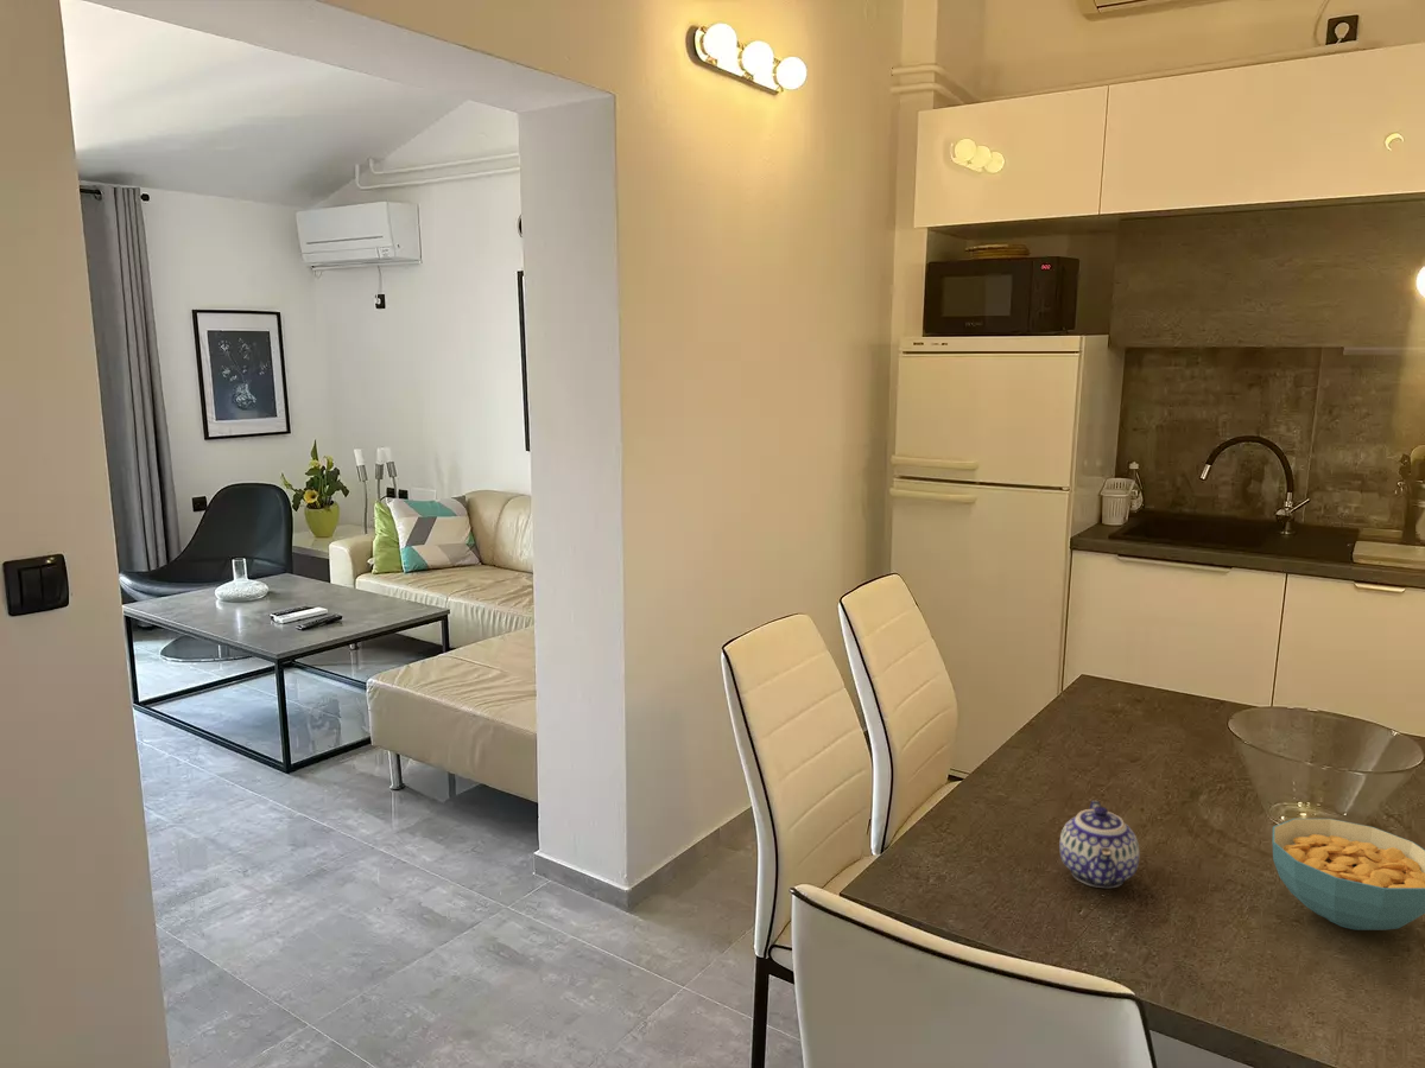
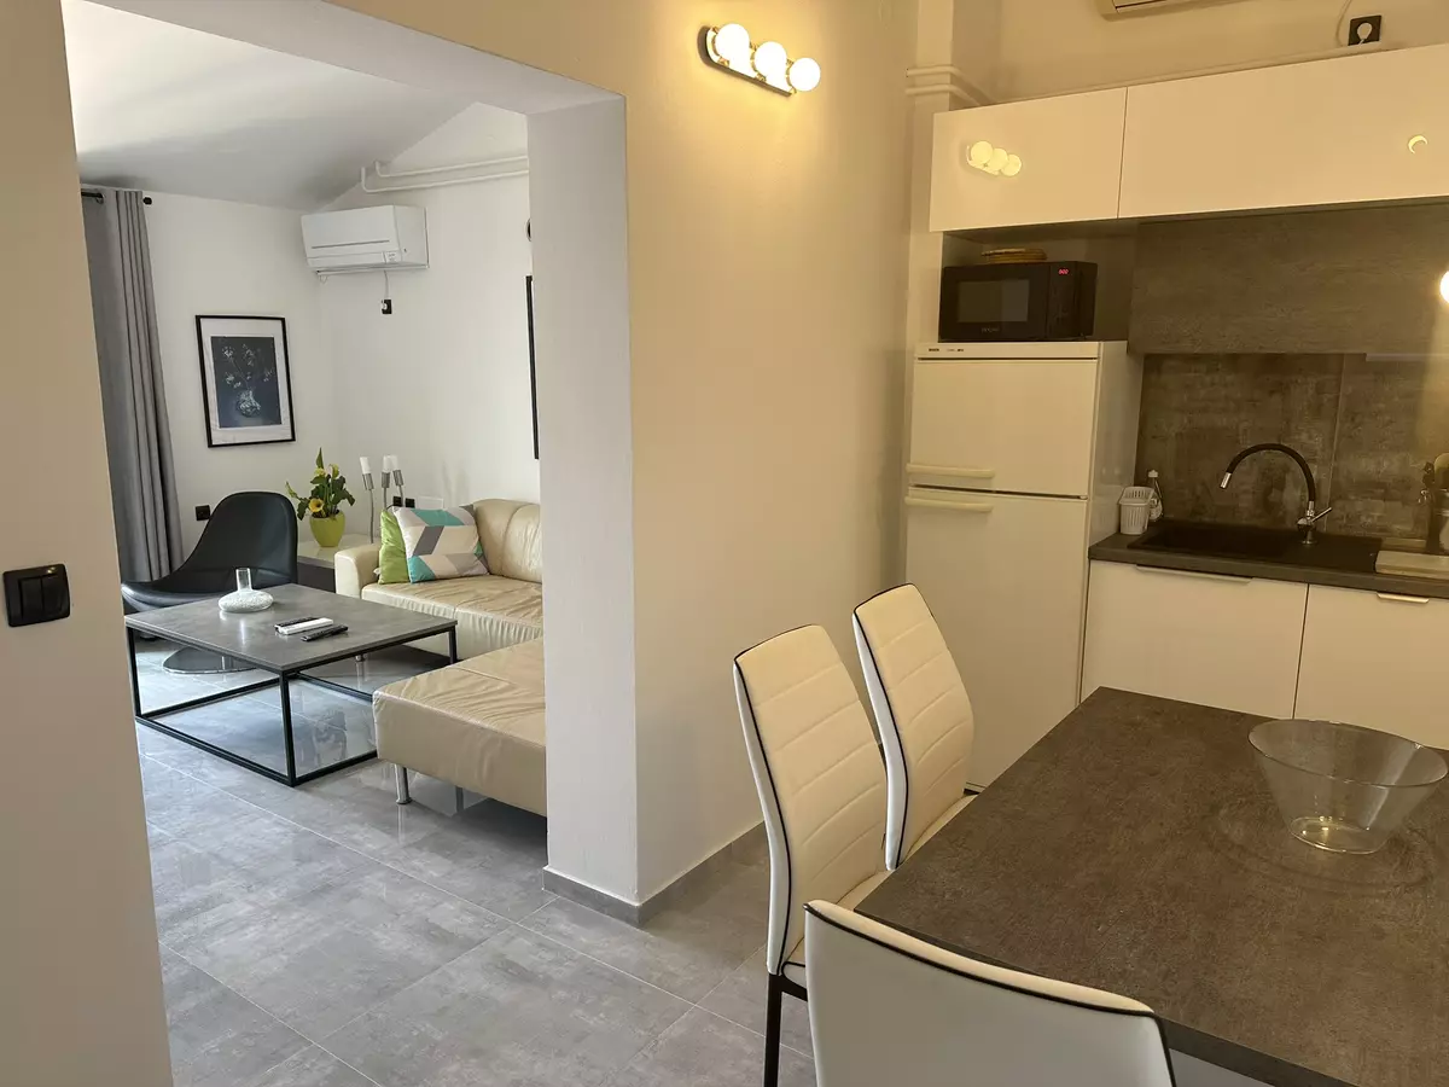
- teapot (1098, 841)
- cereal bowl (1351, 884)
